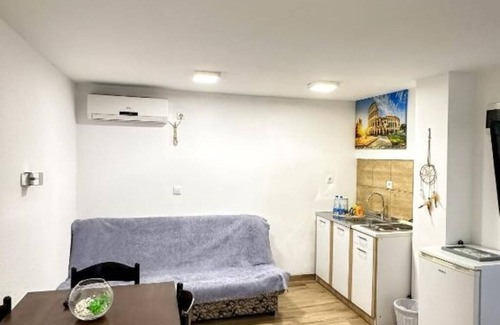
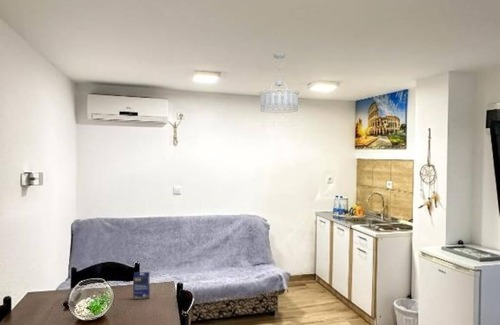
+ ceiling light fixture (279, 82)
+ small box (141, 285)
